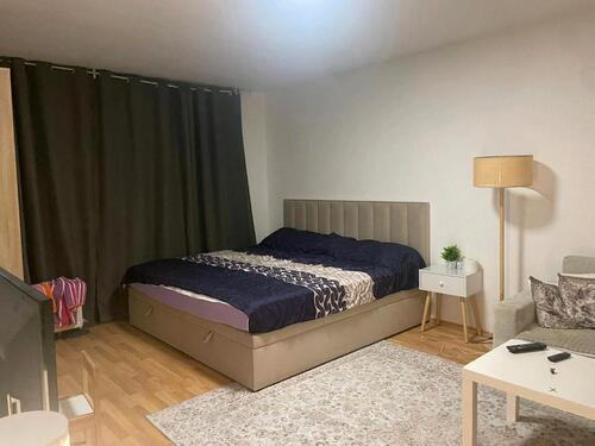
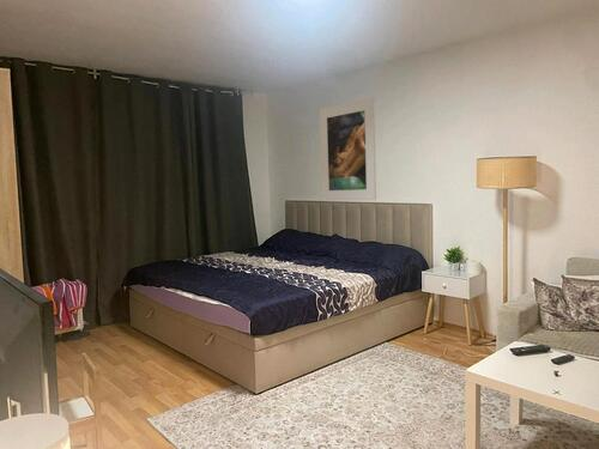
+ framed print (346, 152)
